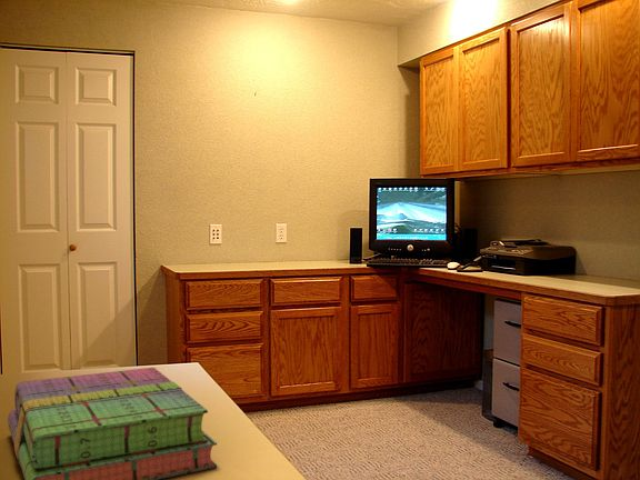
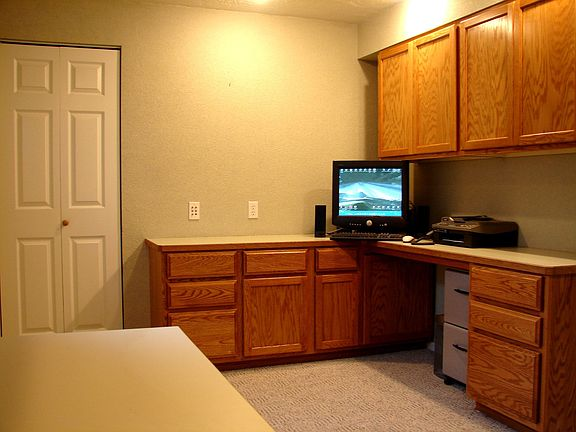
- books (104, 421)
